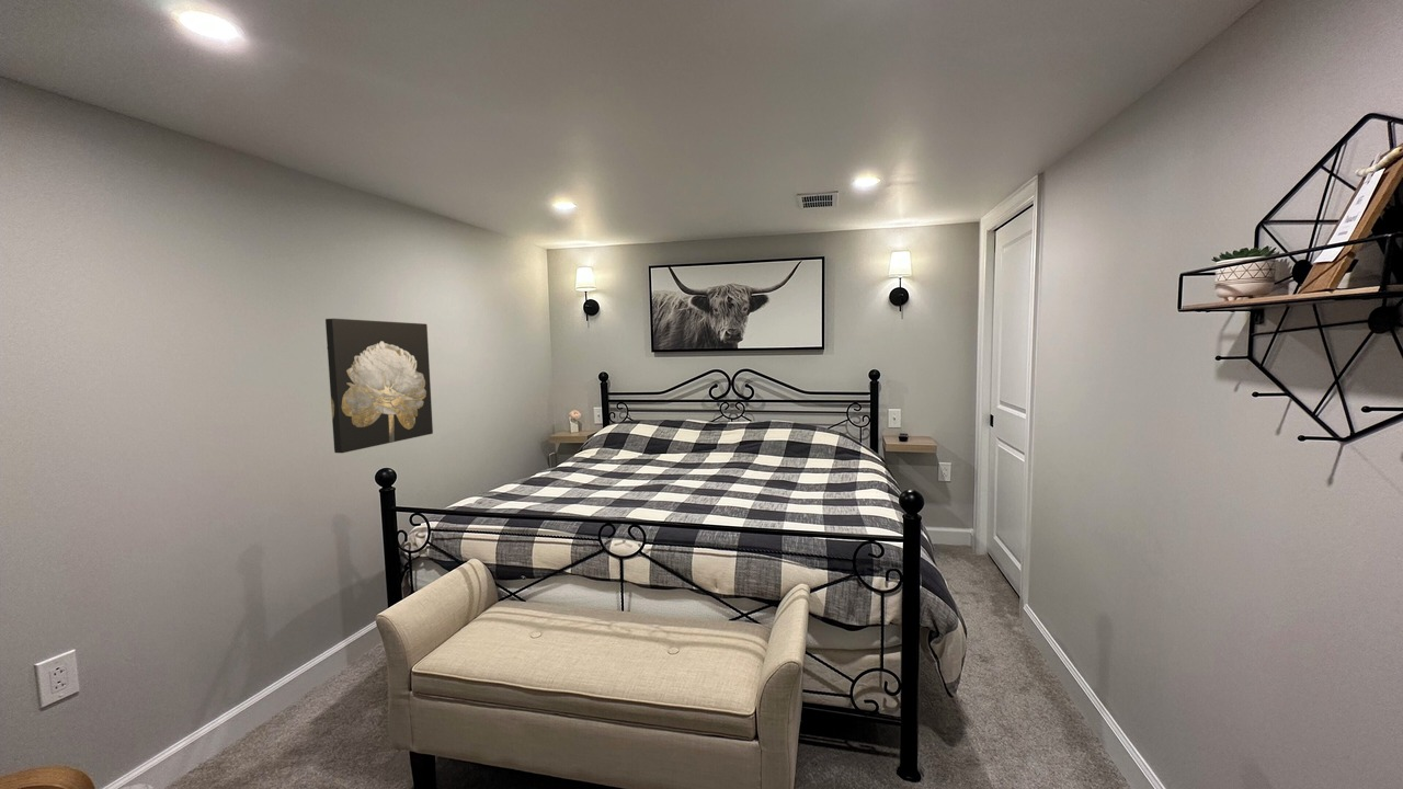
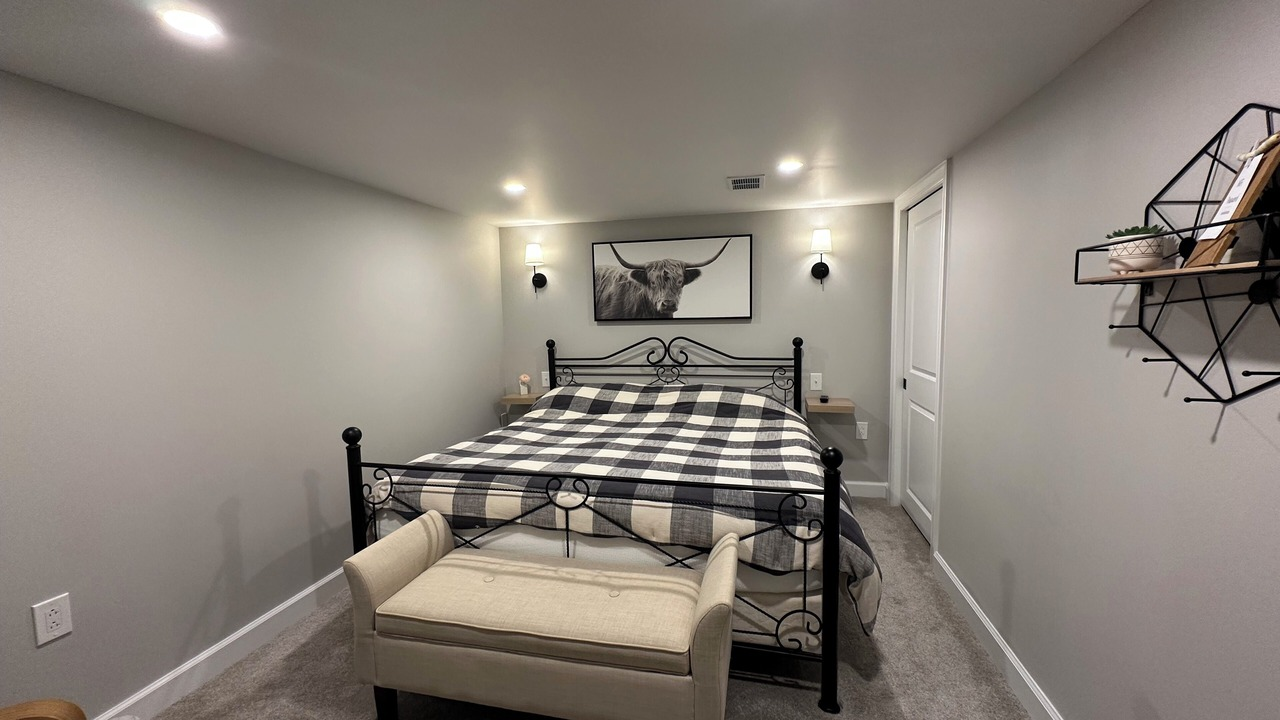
- wall art (384, 382)
